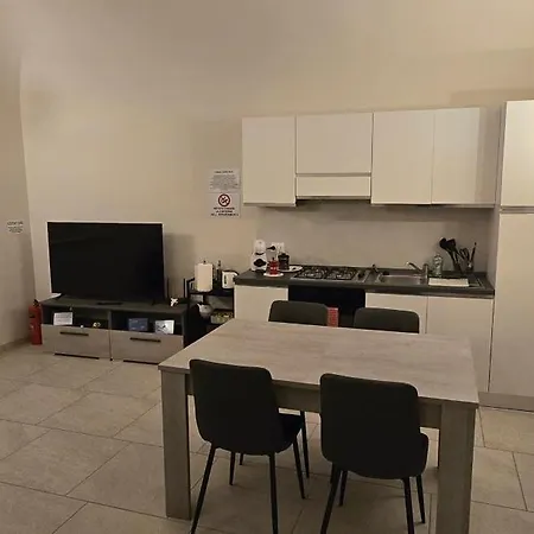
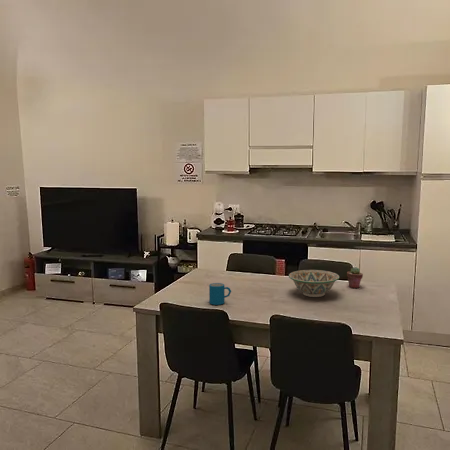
+ mug (220, 294)
+ decorative bowl (313, 284)
+ potted succulent (354, 277)
